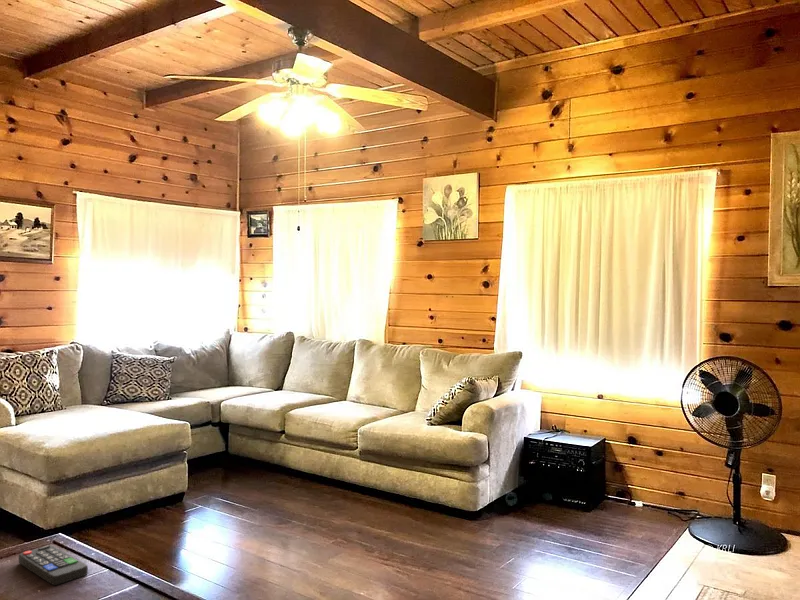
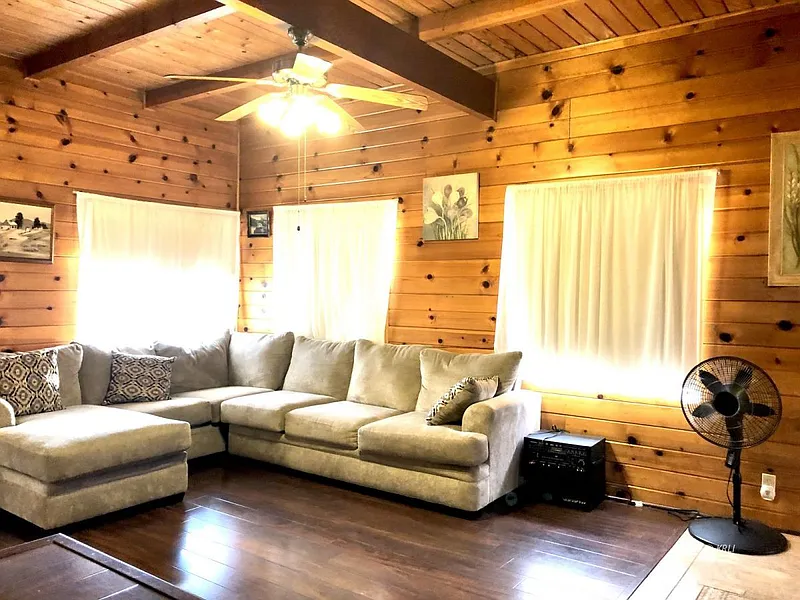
- remote control (52, 563)
